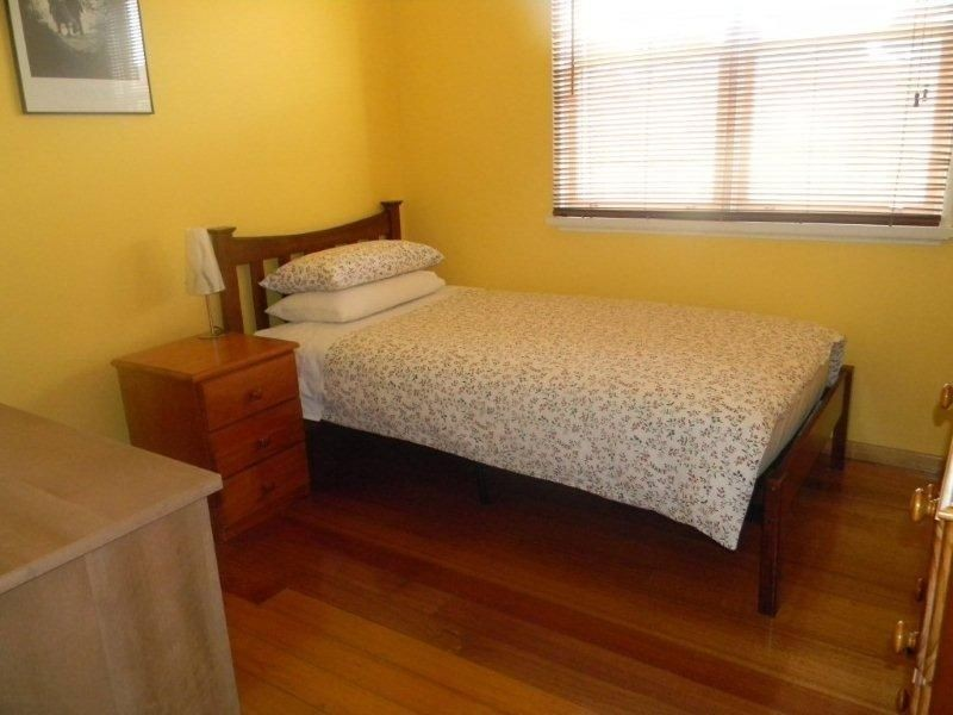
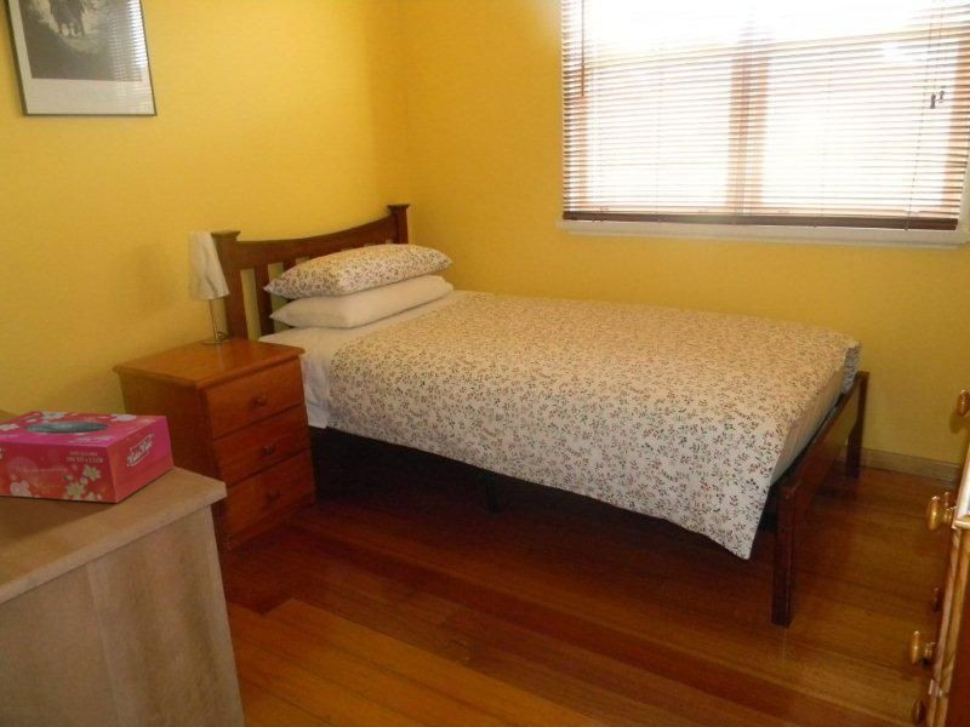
+ tissue box (70, 453)
